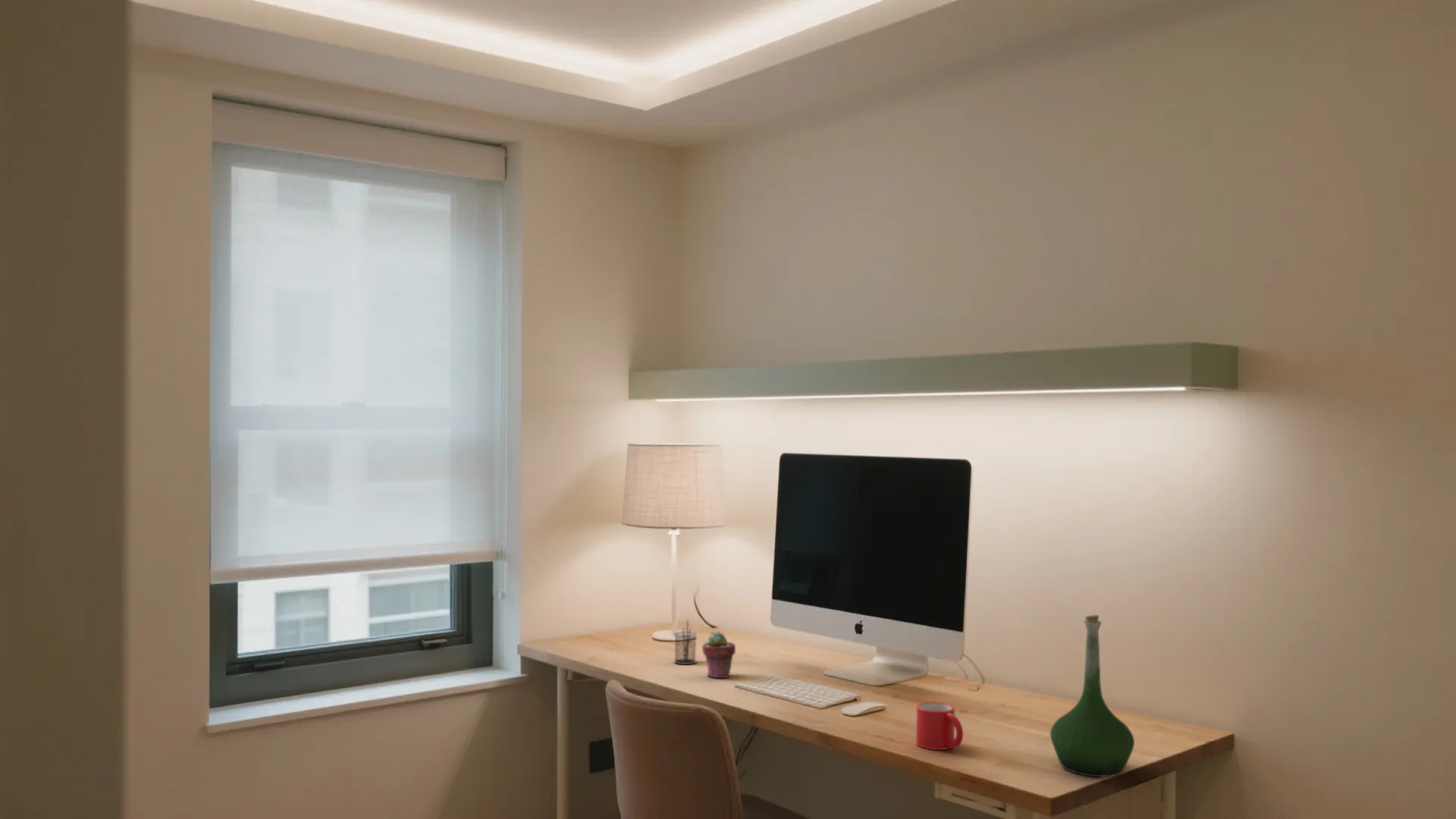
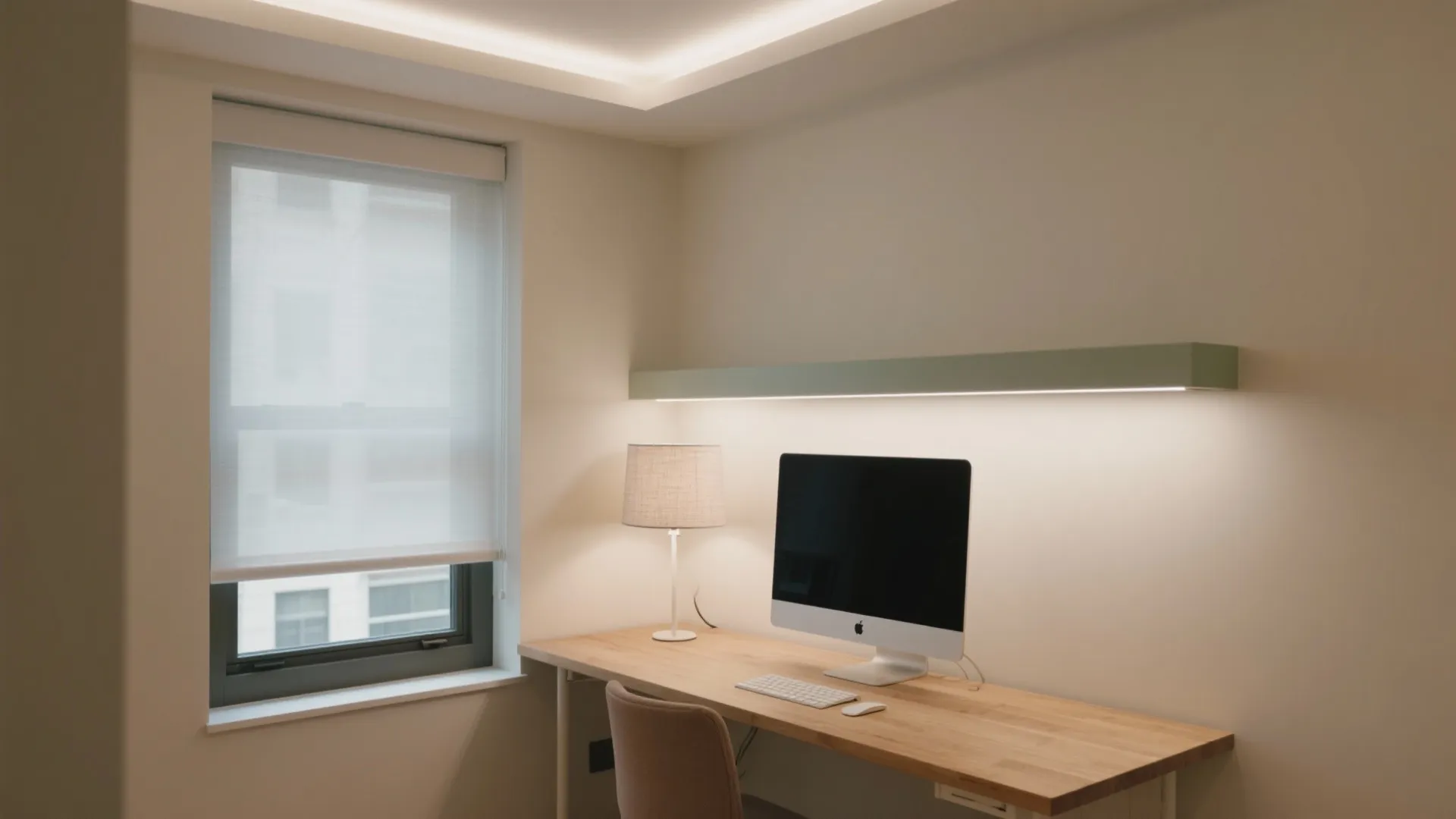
- vase (1092, 691)
- potted succulent (718, 653)
- mug (942, 727)
- pencil holder (686, 642)
